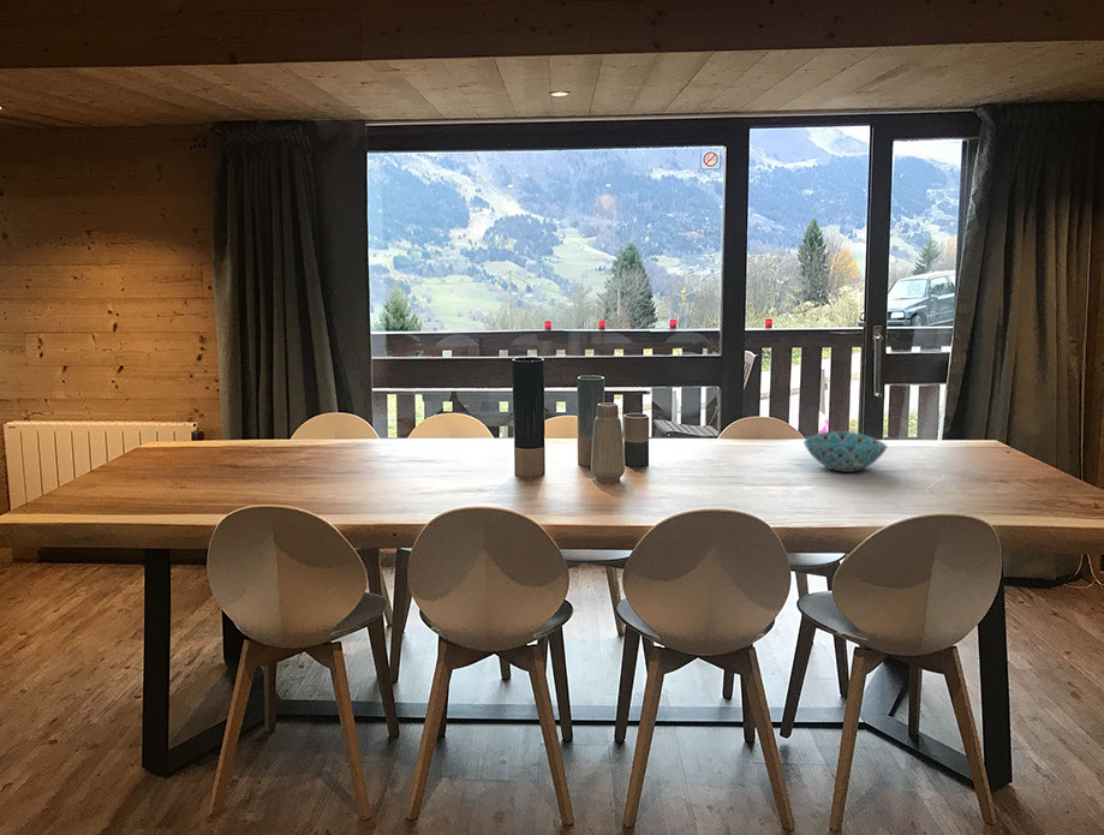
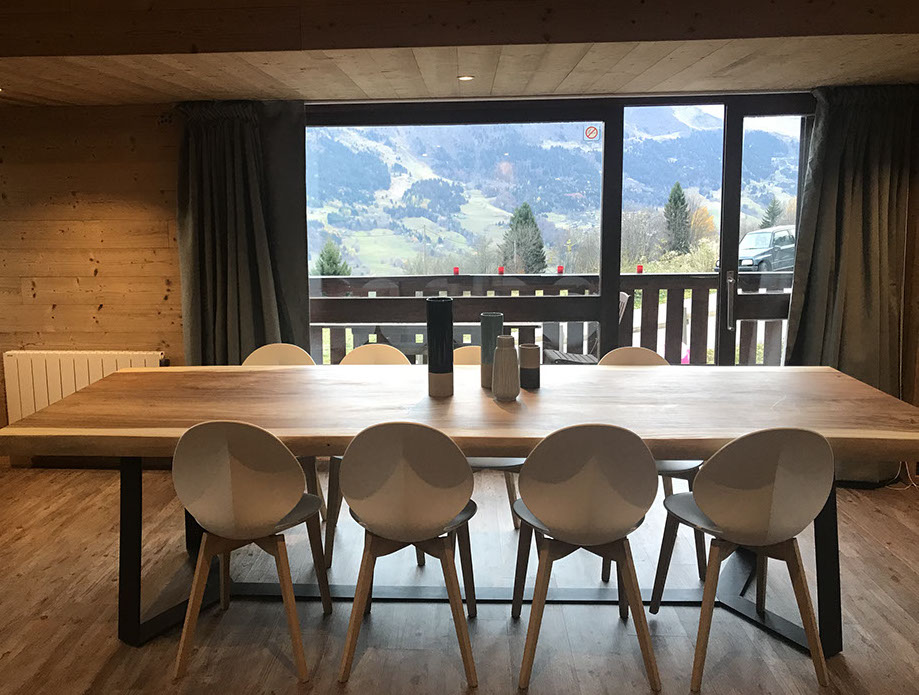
- bowl (845, 453)
